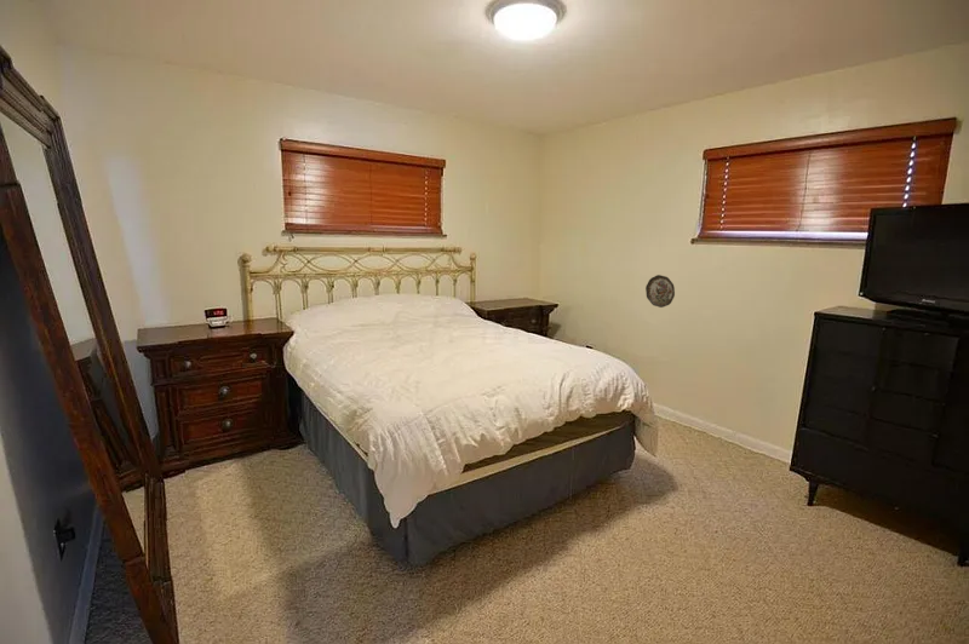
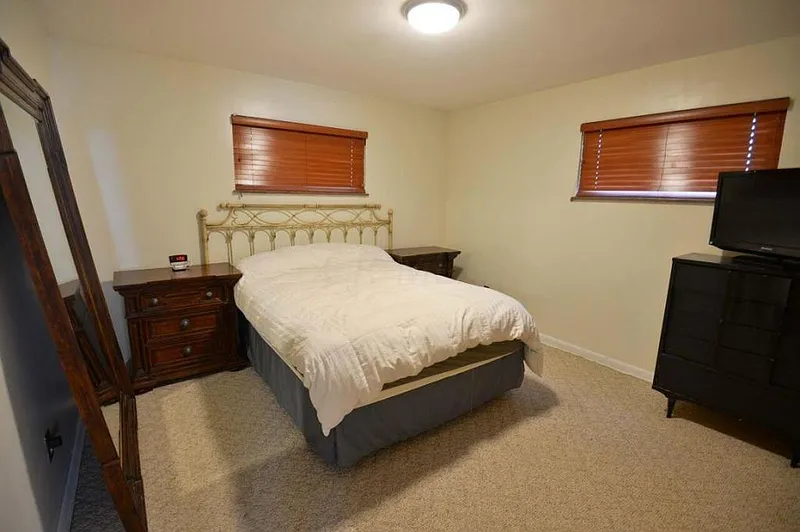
- decorative plate (660, 291)
